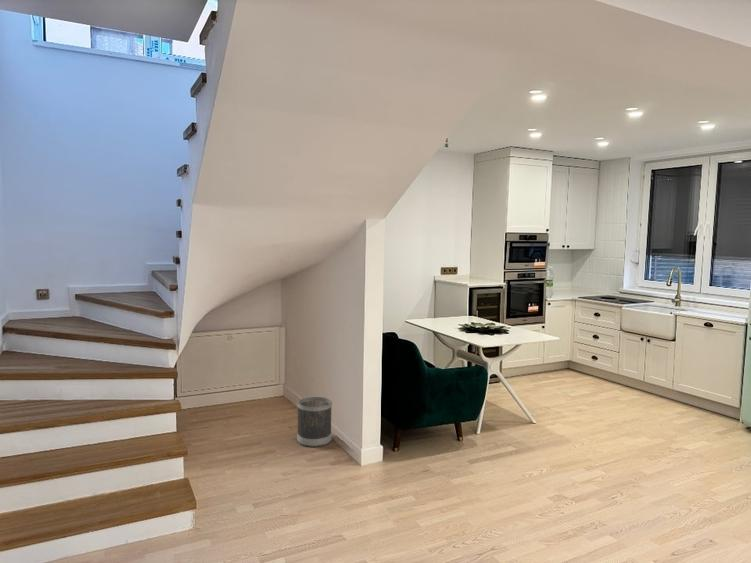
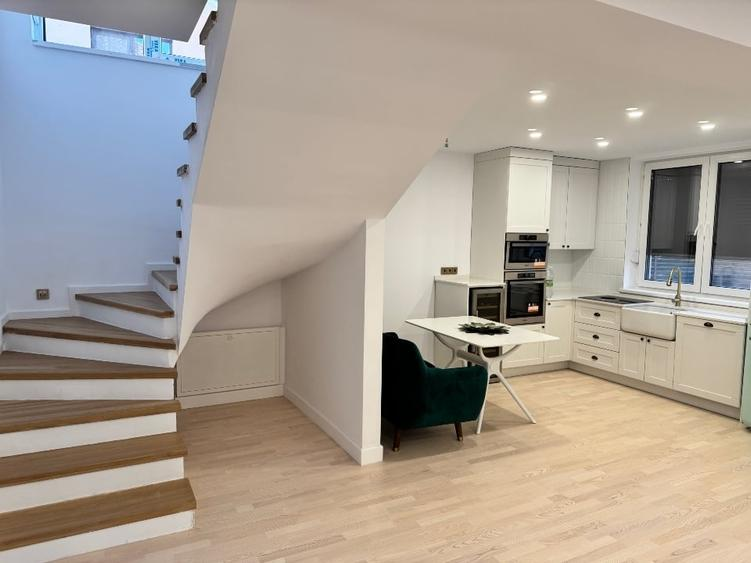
- wastebasket (314, 421)
